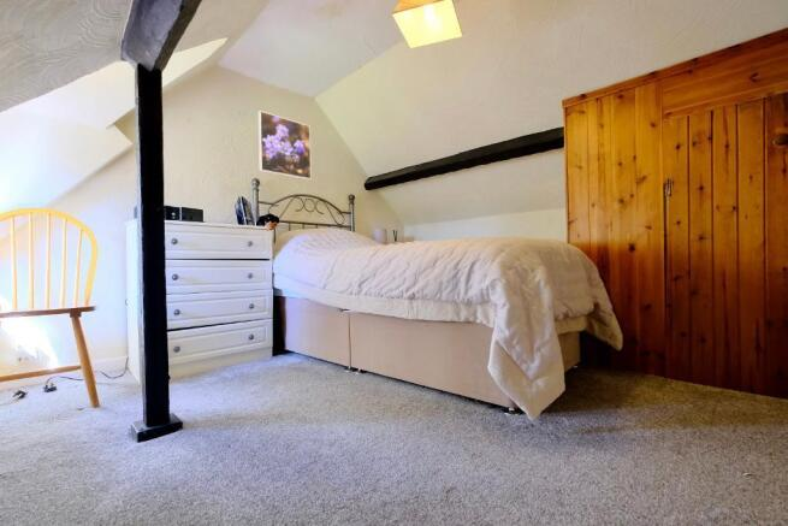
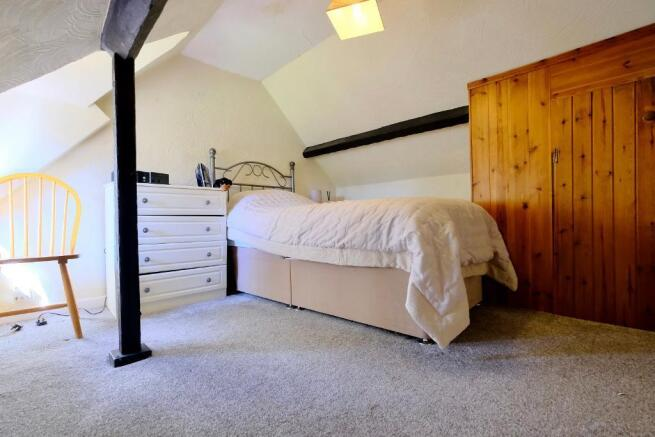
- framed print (285, 147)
